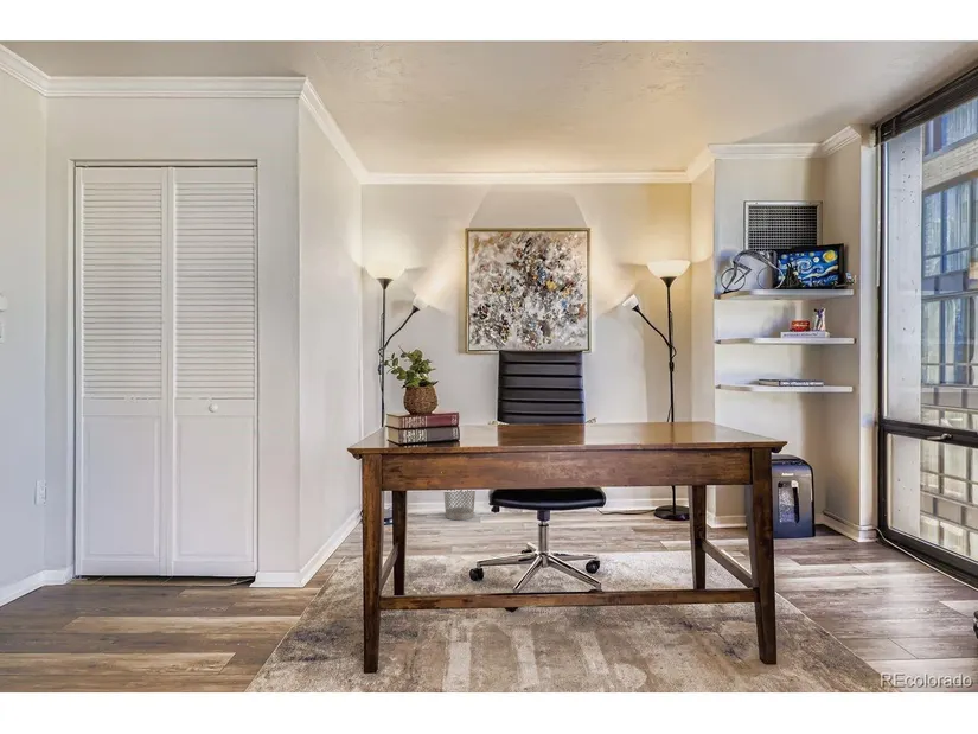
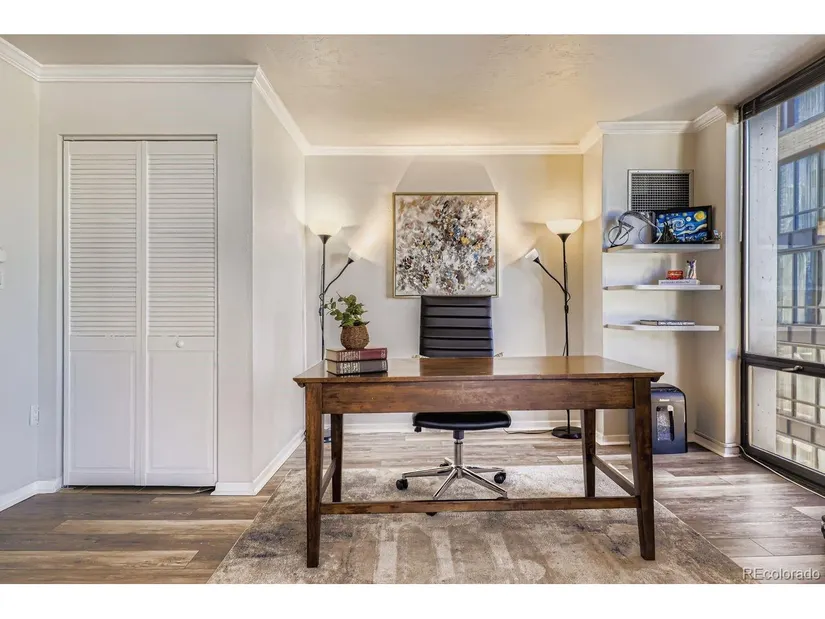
- wastebasket (460, 494)
